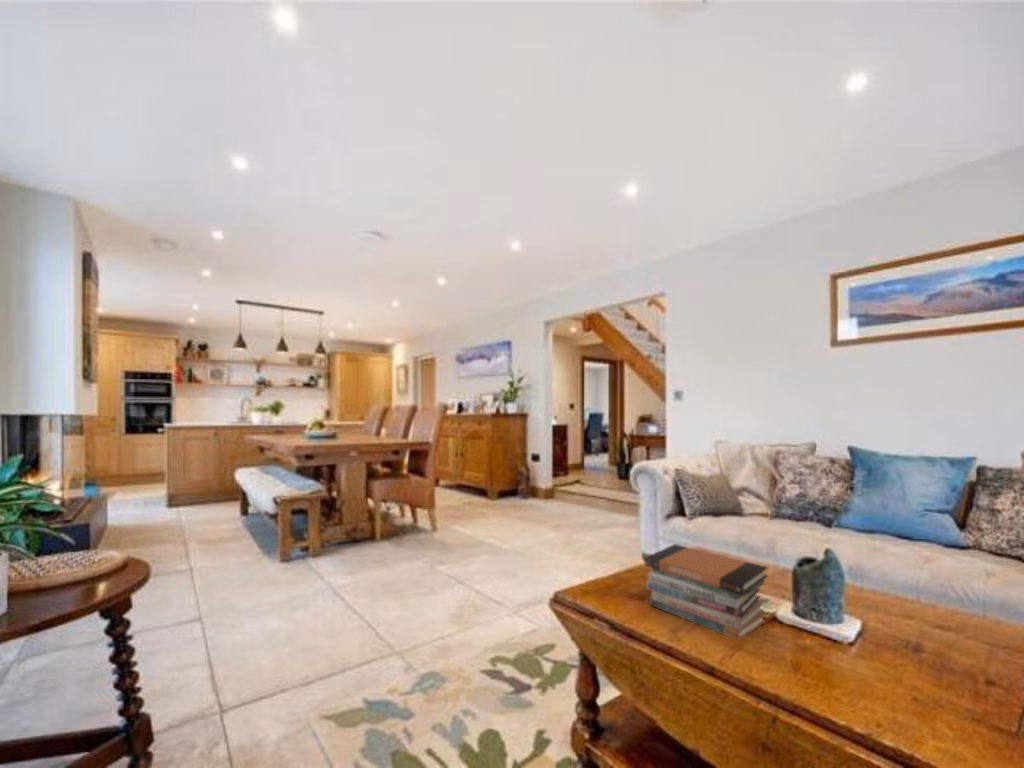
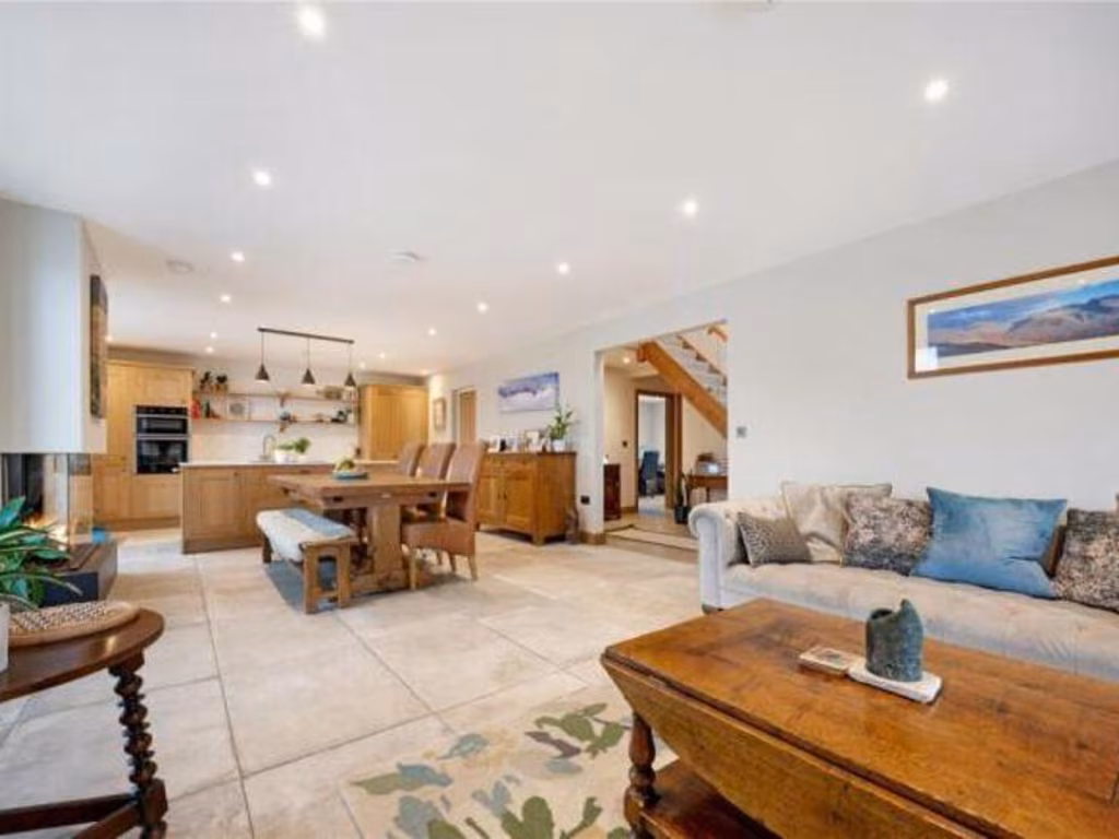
- book stack (703, 586)
